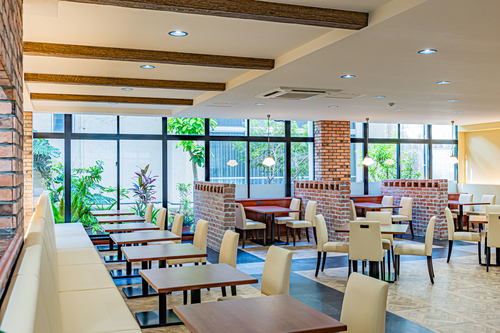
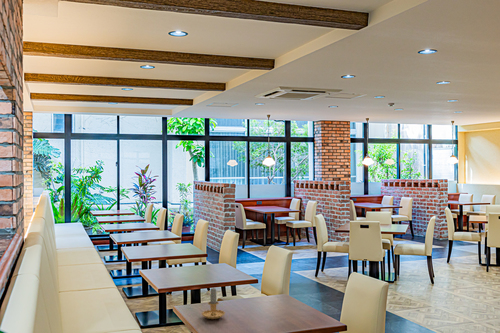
+ candle (213, 302)
